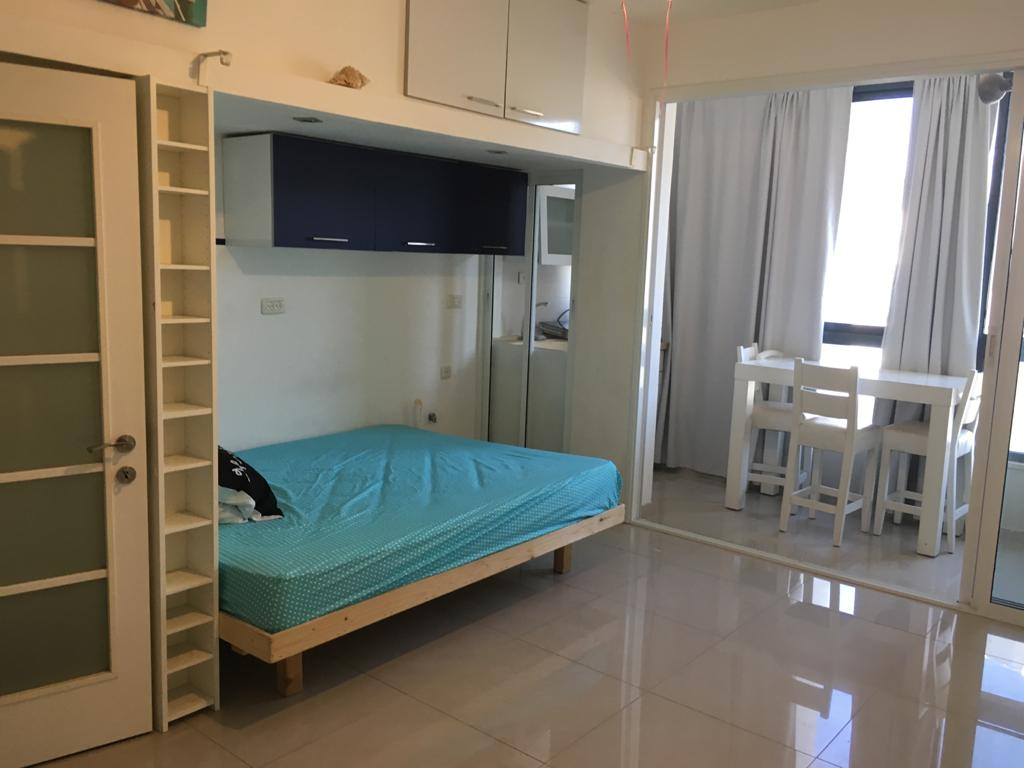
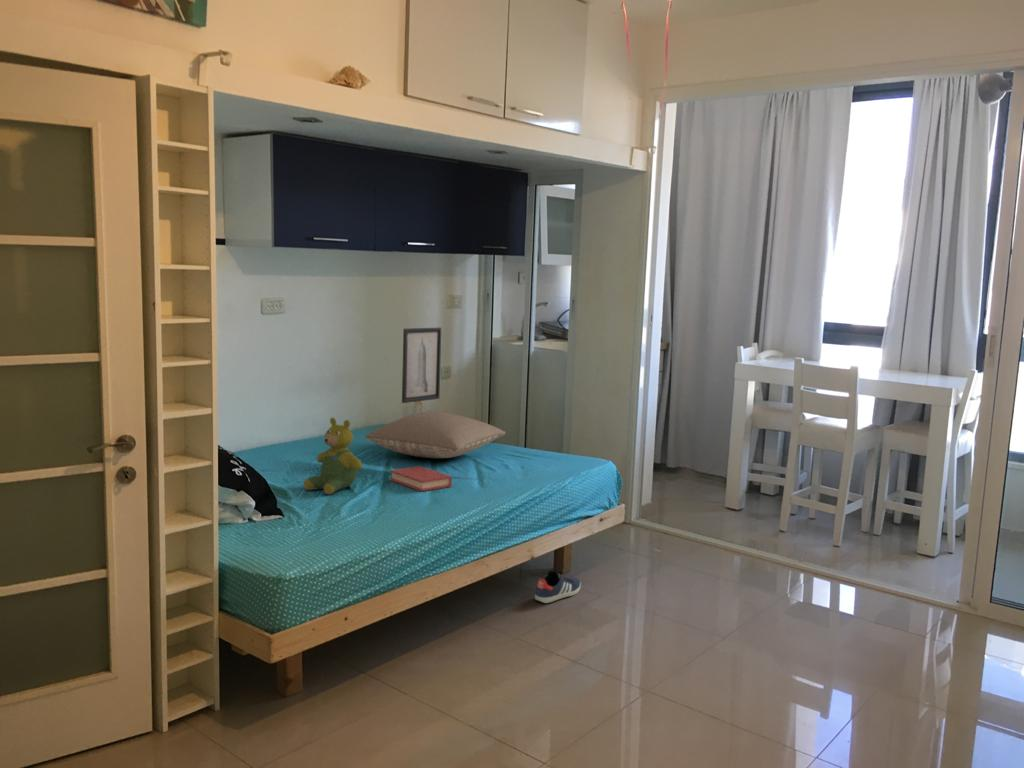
+ pillow (437, 434)
+ sneaker (559, 582)
+ teddy bear (331, 454)
+ book (420, 478)
+ wall art (421, 364)
